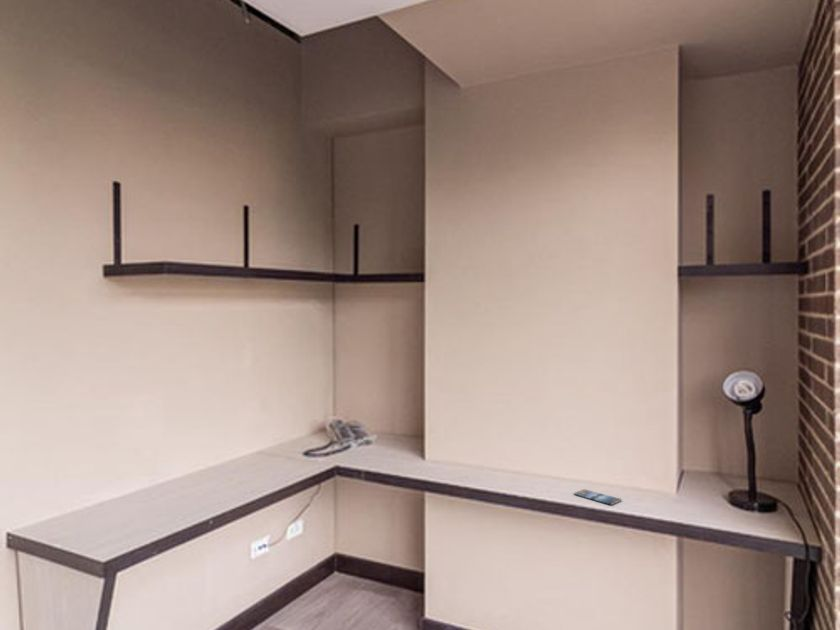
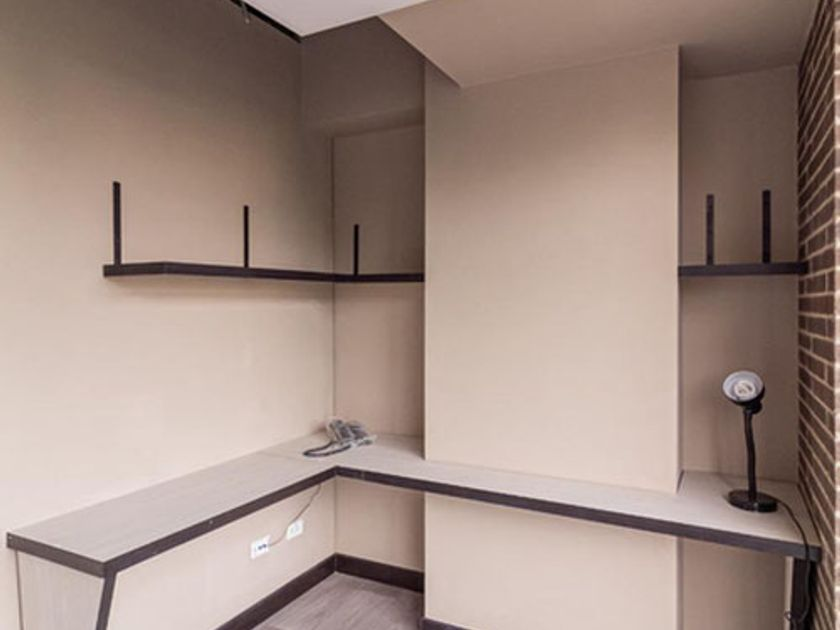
- smartphone (597, 496)
